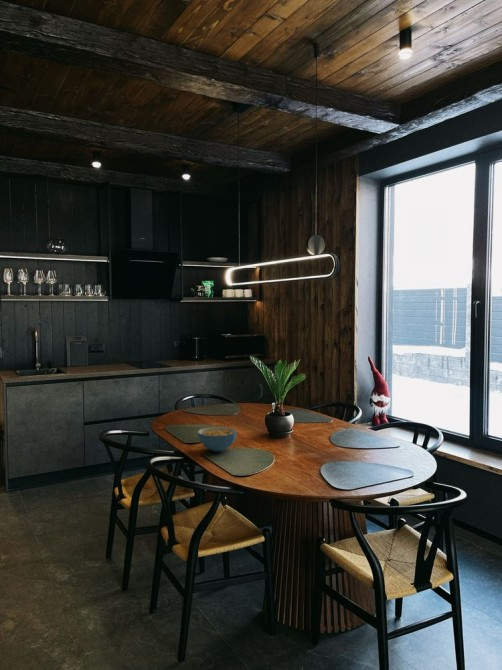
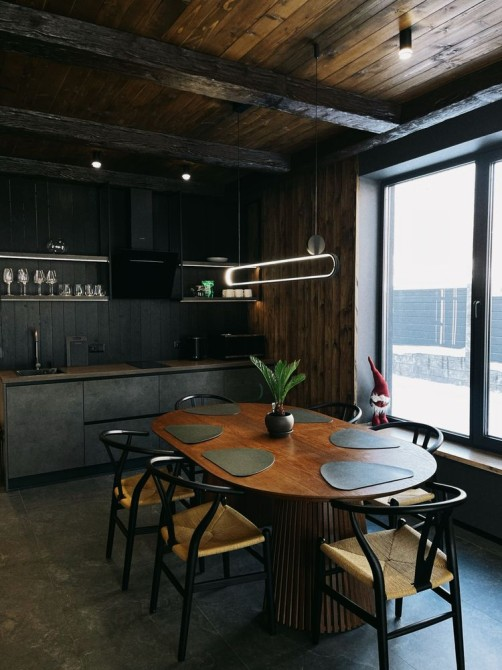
- cereal bowl (217, 440)
